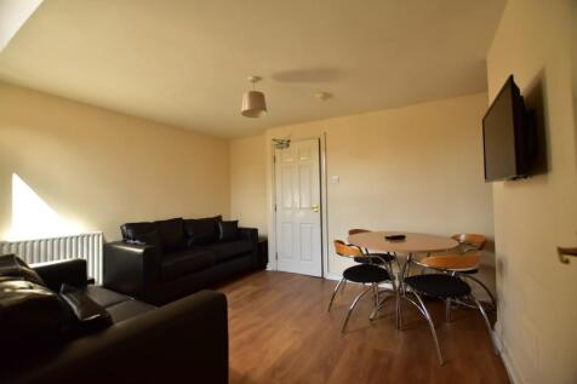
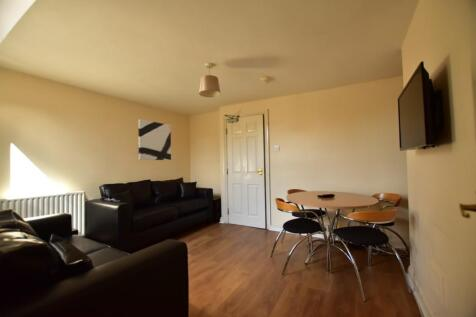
+ wall art (155, 141)
